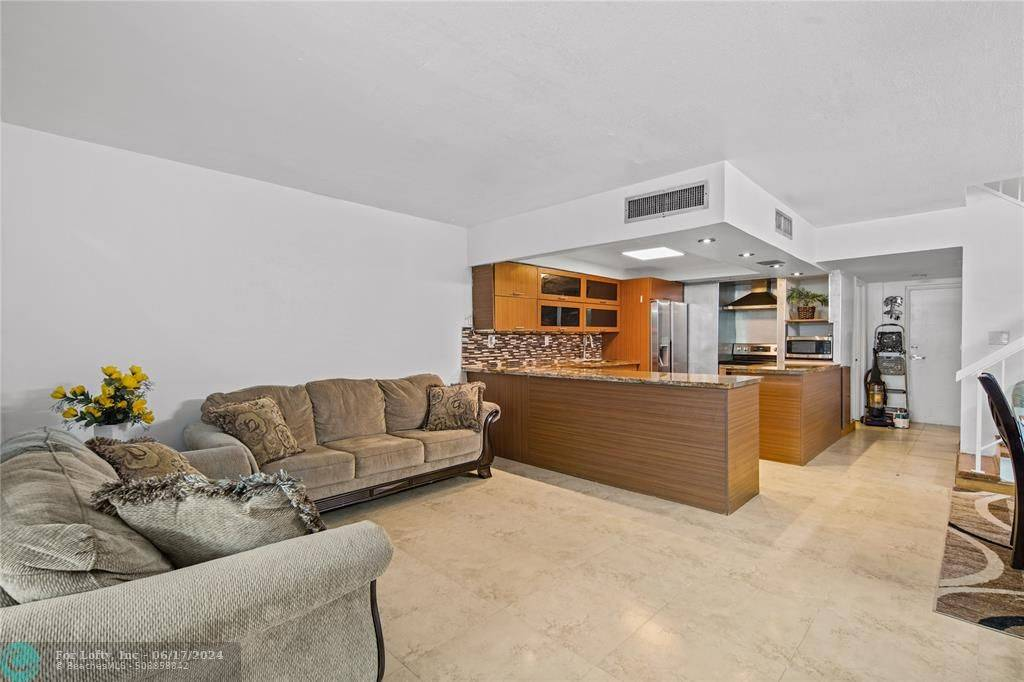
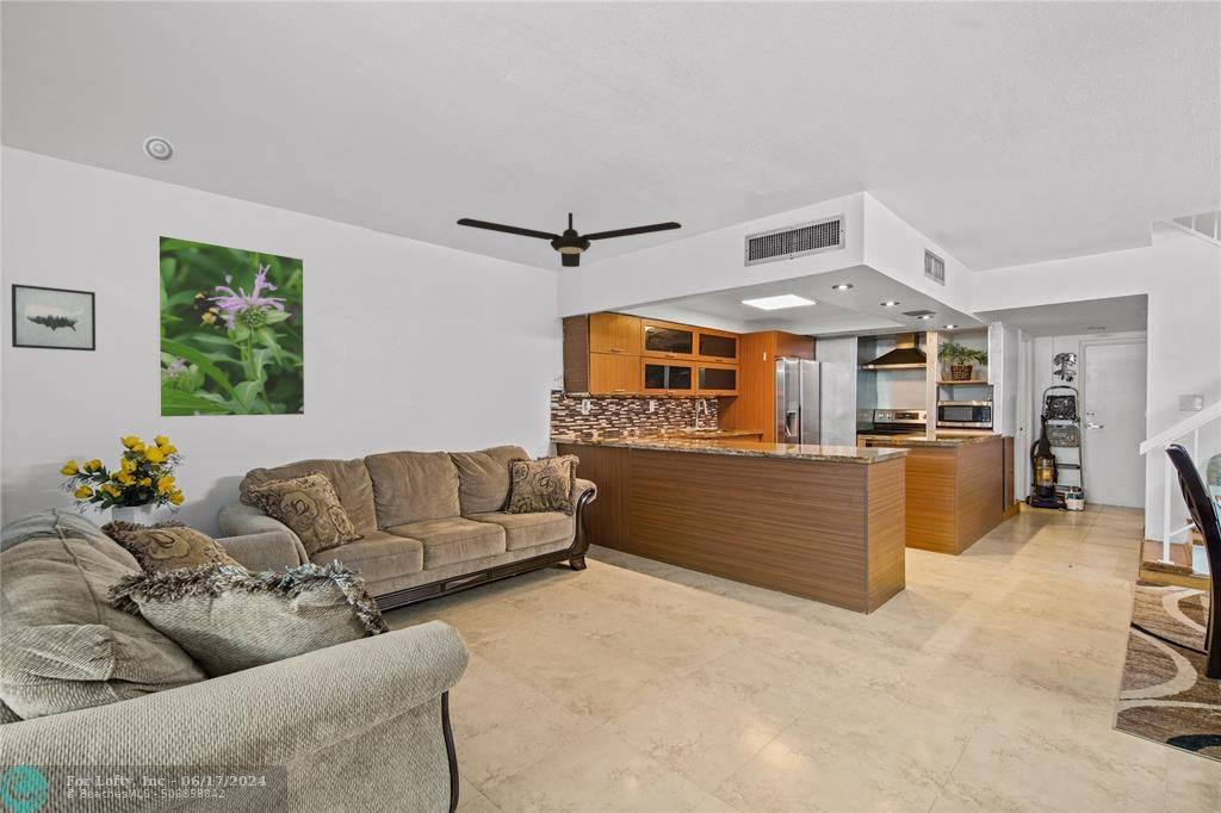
+ smoke detector (159, 148)
+ ceiling fan (570, 238)
+ wall art (55, 318)
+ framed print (236, 331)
